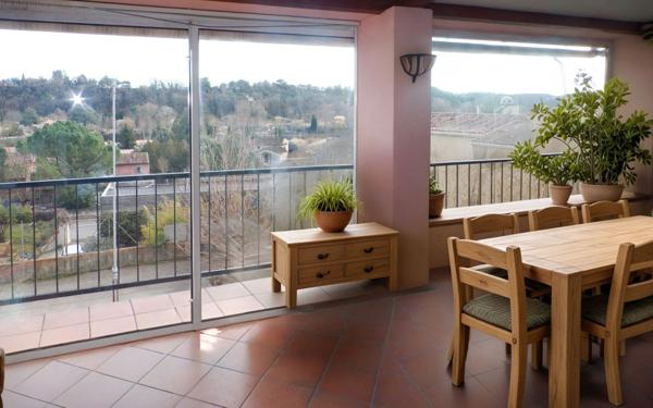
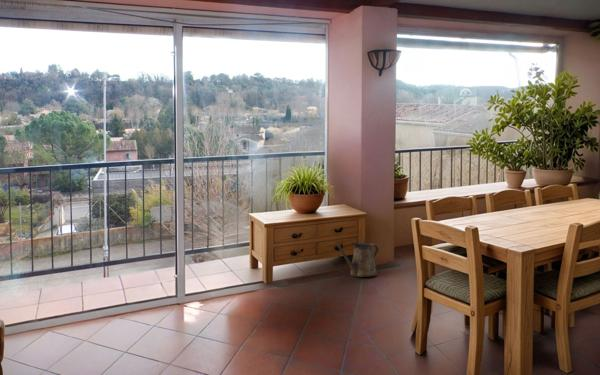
+ watering can (356, 257)
